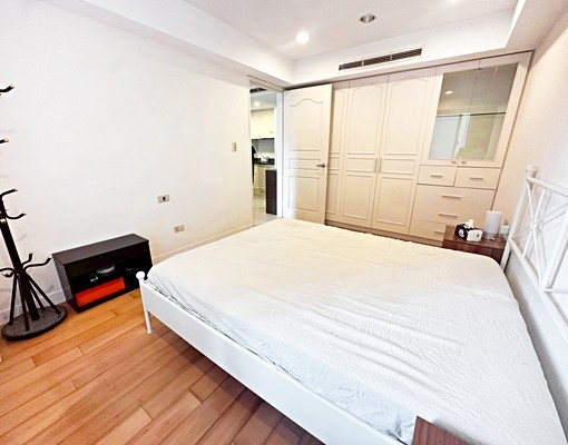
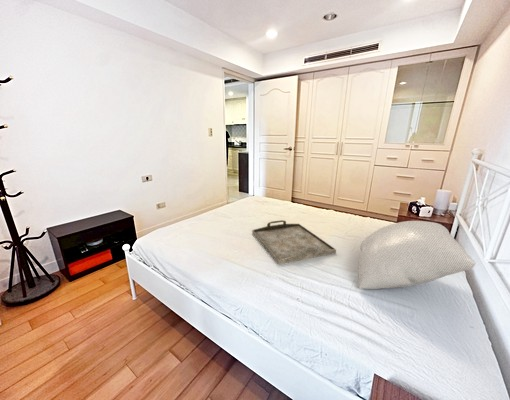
+ pillow (403, 251)
+ serving tray (290, 237)
